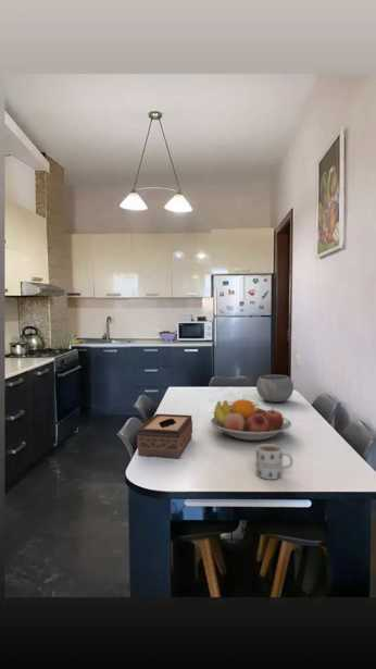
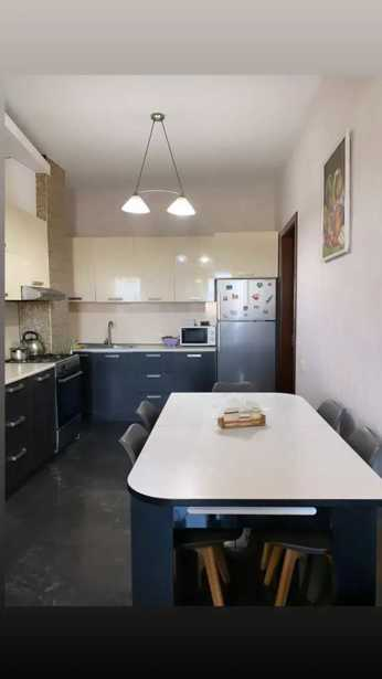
- tissue box (166, 434)
- bowl (274, 388)
- fruit bowl (250, 418)
- mug (274, 461)
